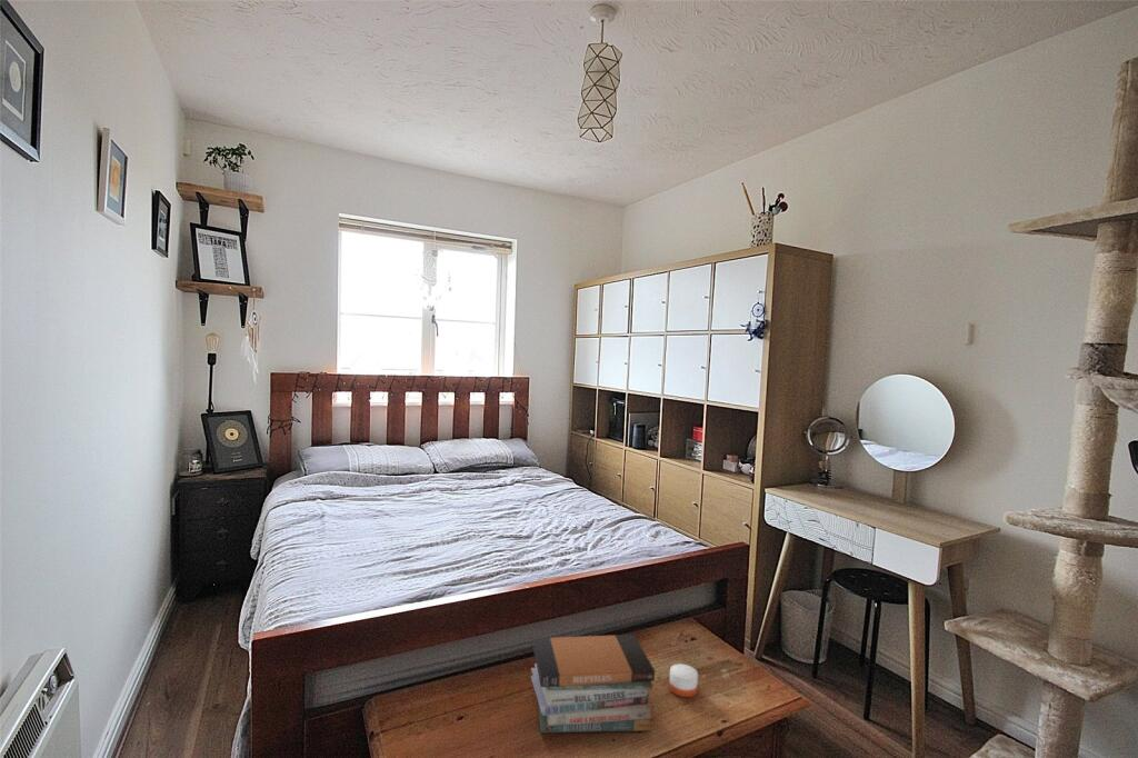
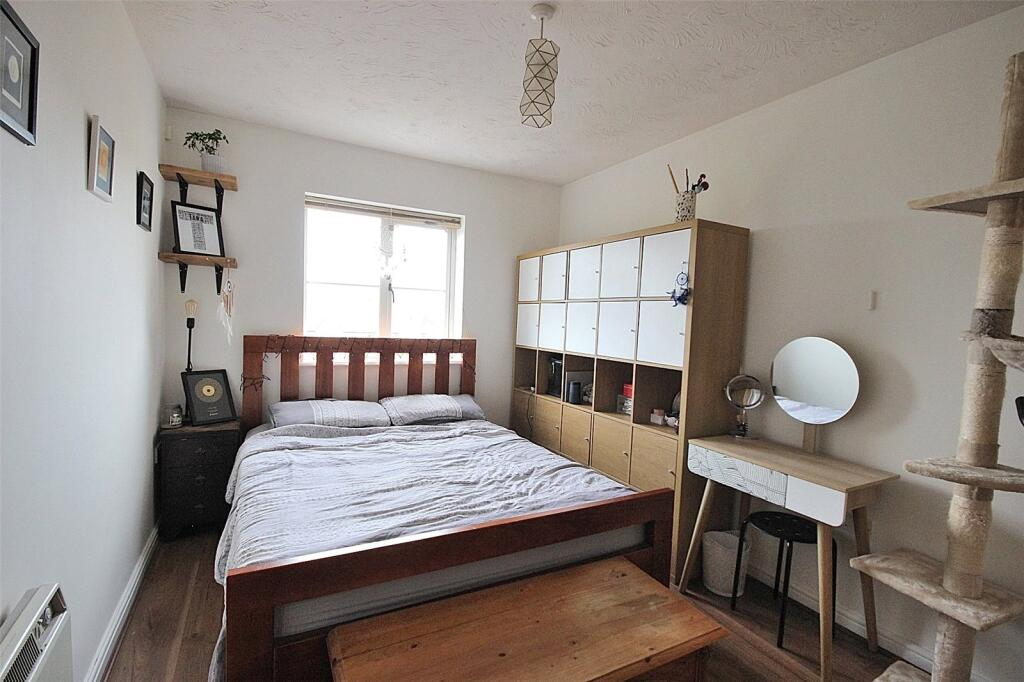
- candle (683, 670)
- book stack (589, 681)
